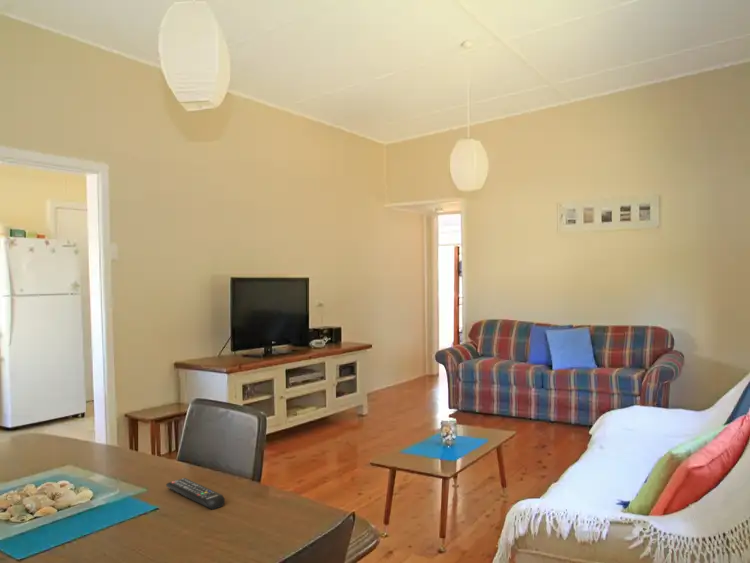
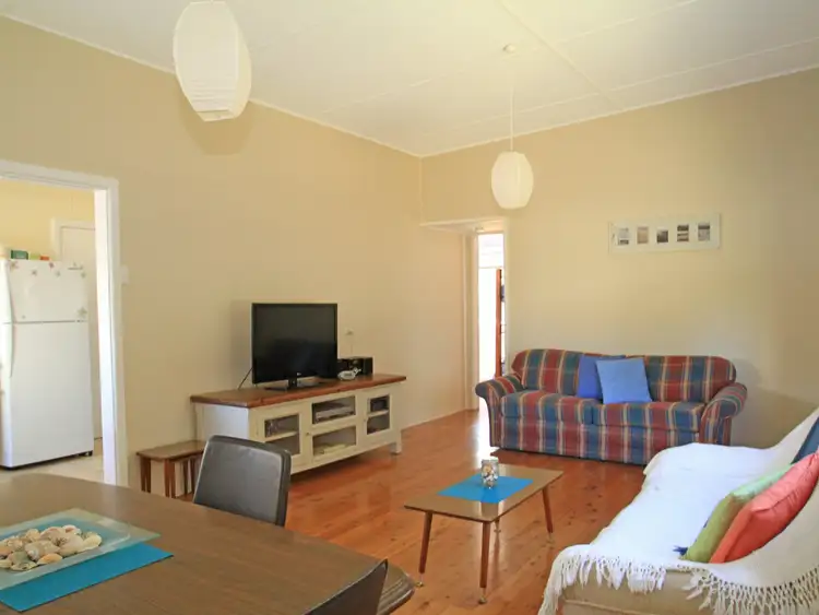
- remote control (194, 492)
